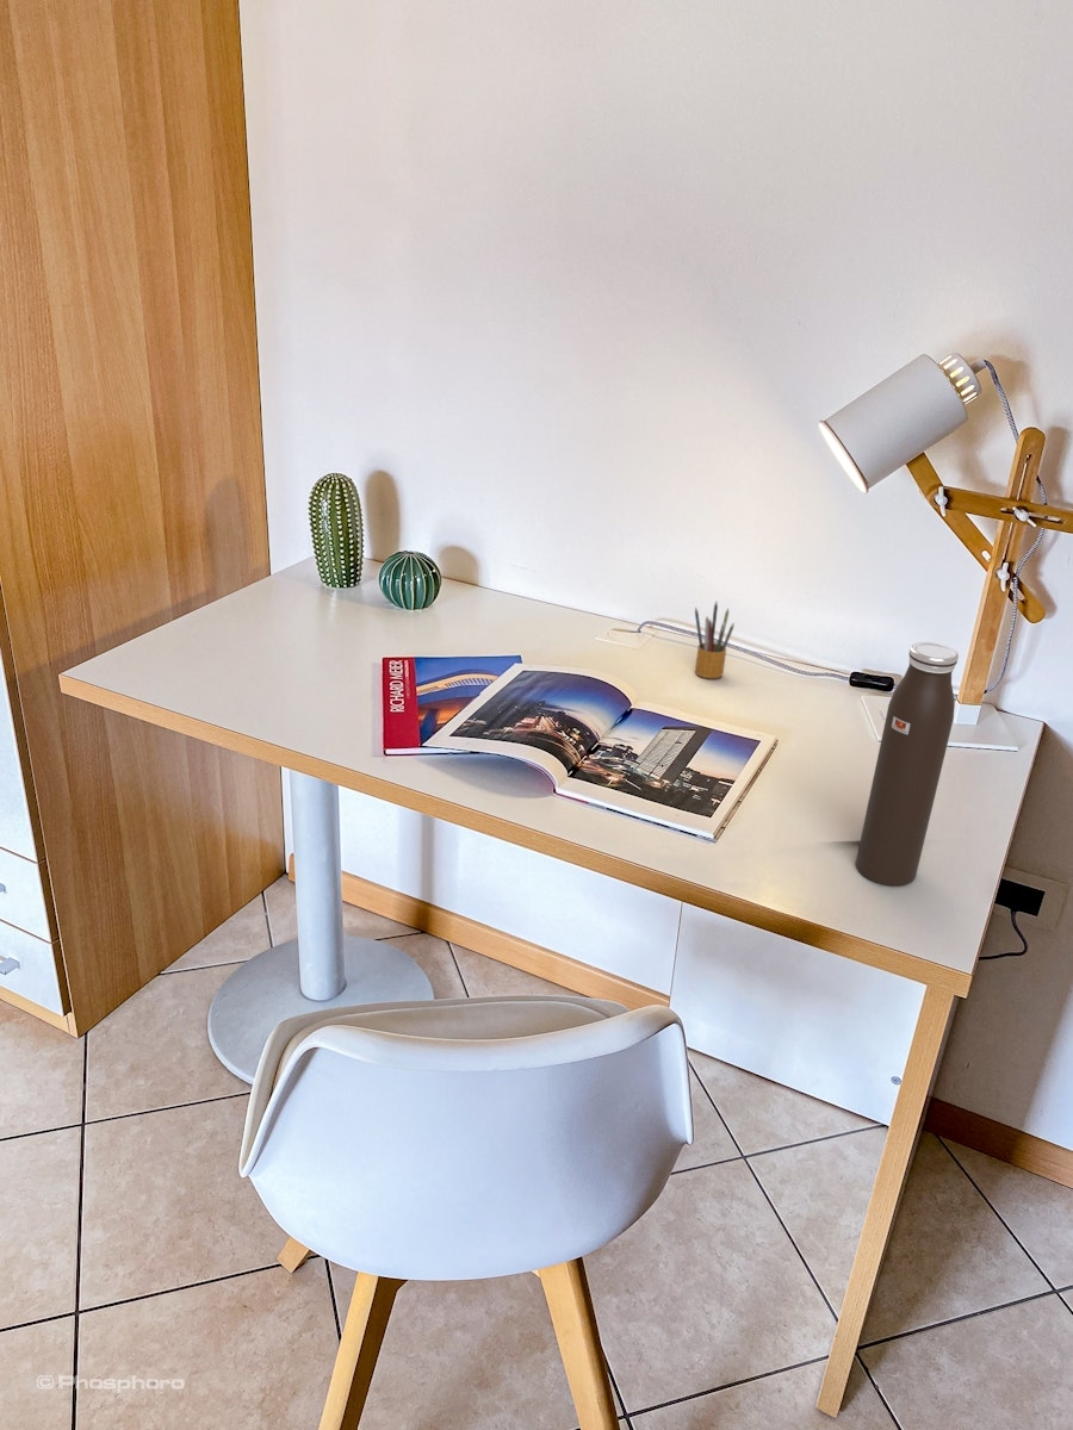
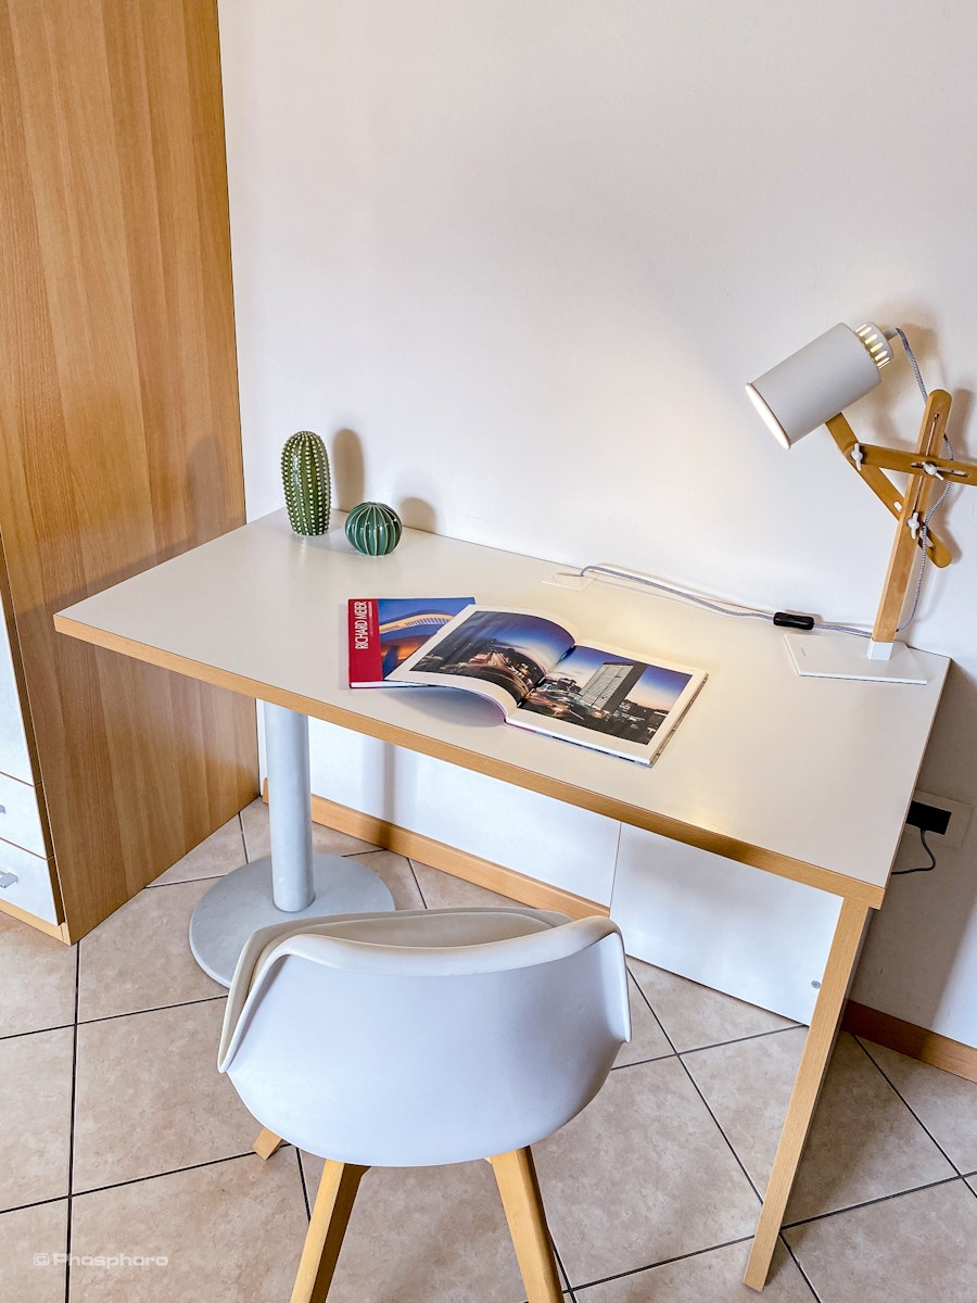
- pencil box (712, 640)
- water bottle (908, 764)
